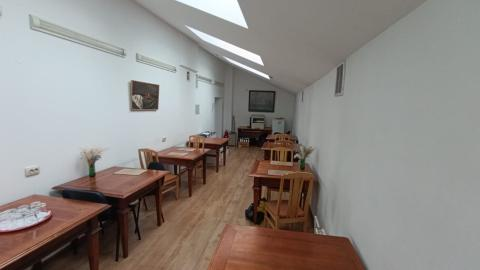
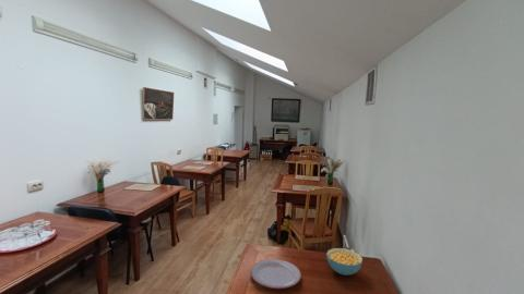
+ plate (275, 273)
+ cereal bowl (343, 264)
